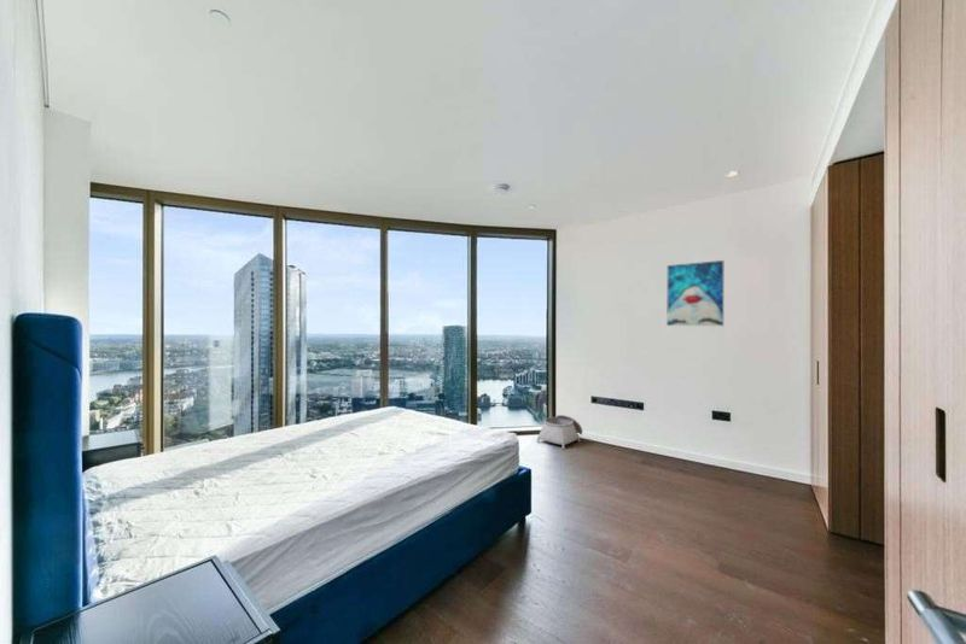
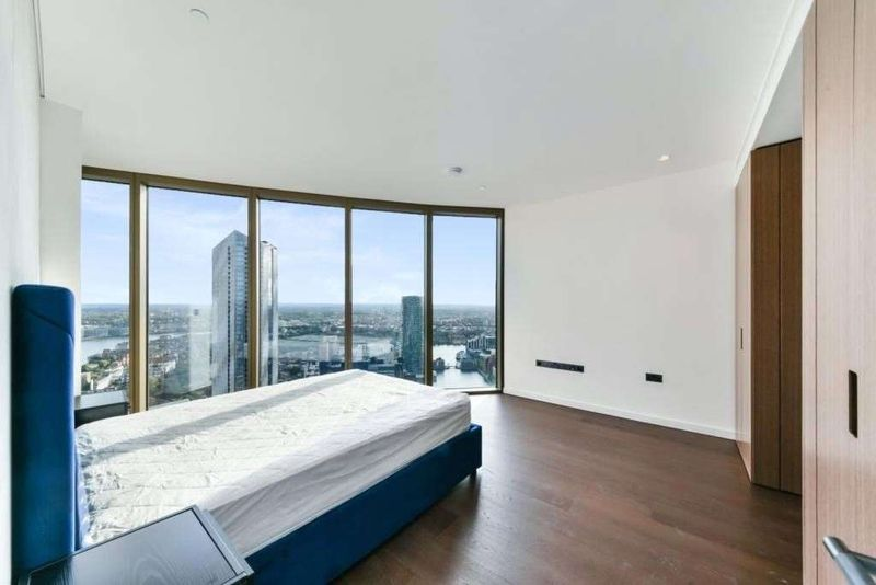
- wall art (693, 294)
- basket (561, 428)
